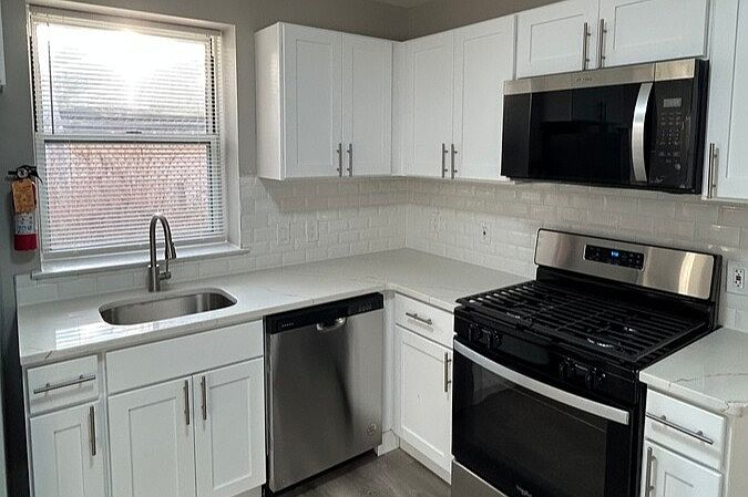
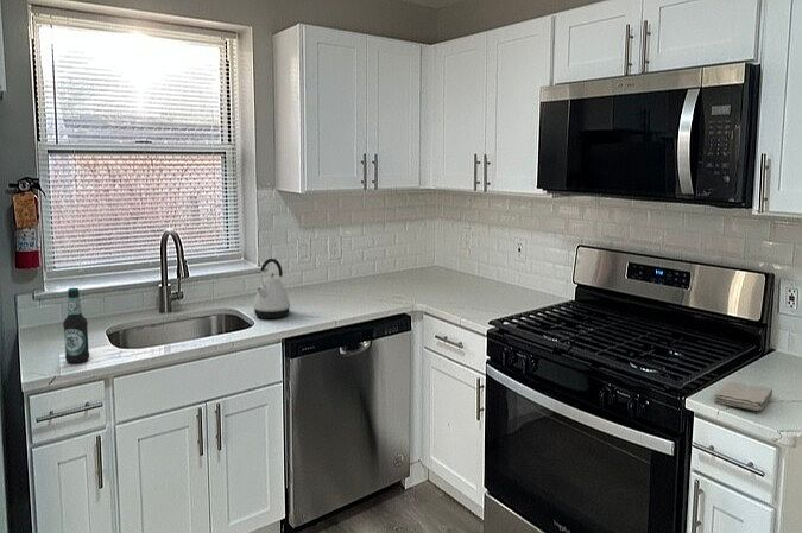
+ kettle (270, 287)
+ washcloth (743, 394)
+ bottle (75, 324)
